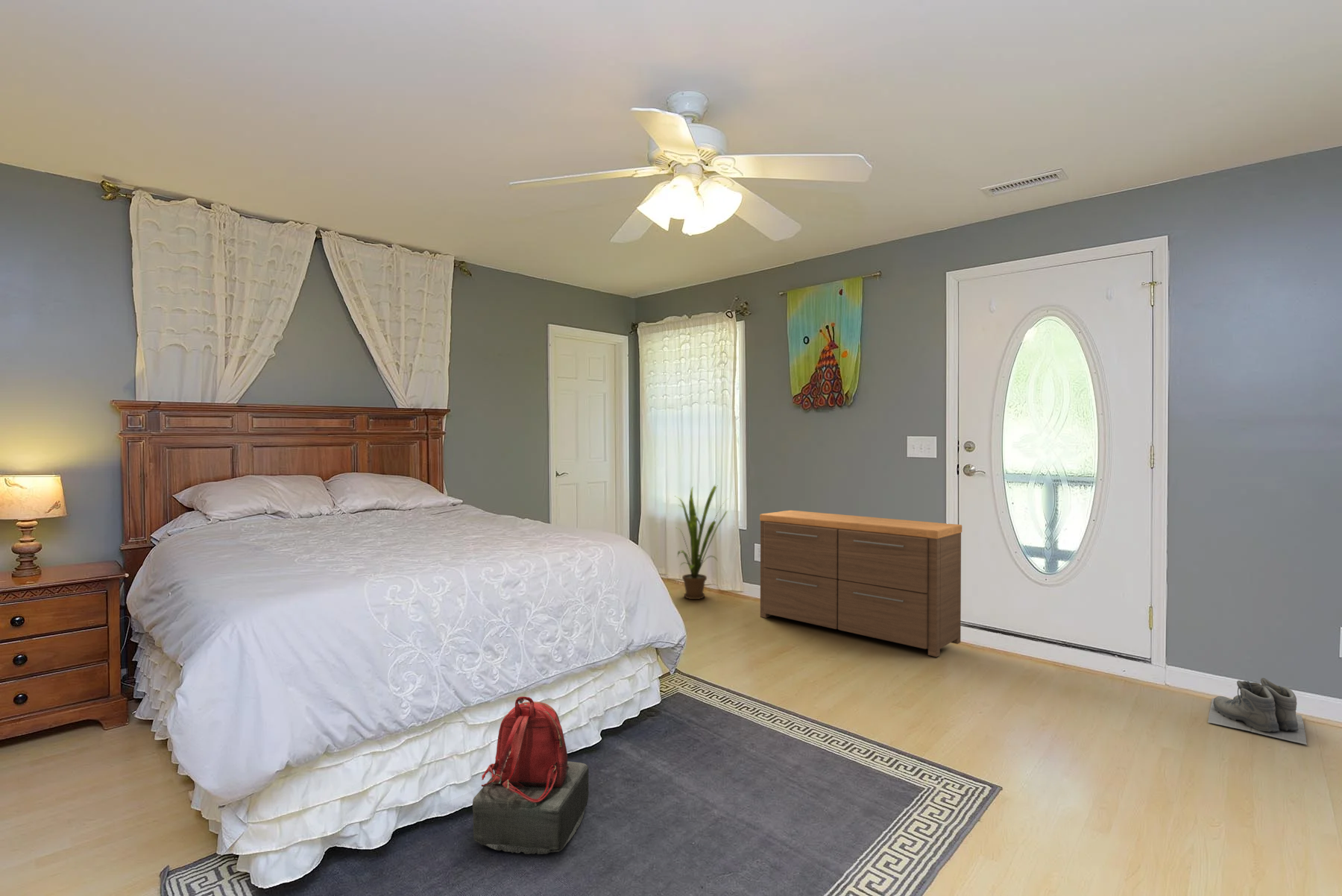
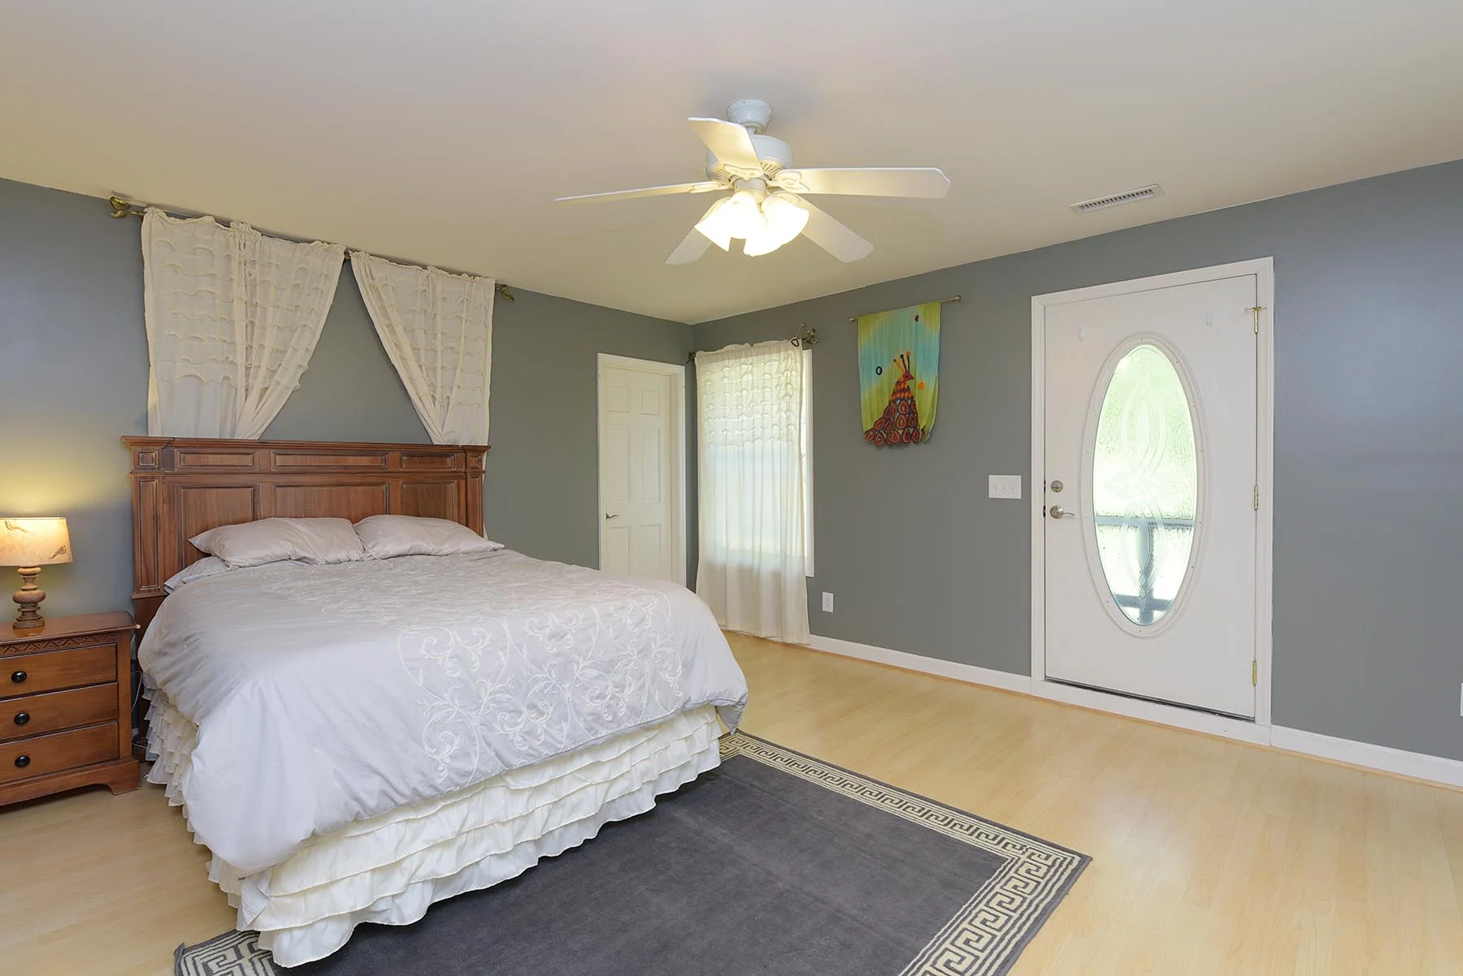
- dresser (851, 574)
- backpack (533, 759)
- boots (1256, 698)
- house plant (696, 539)
